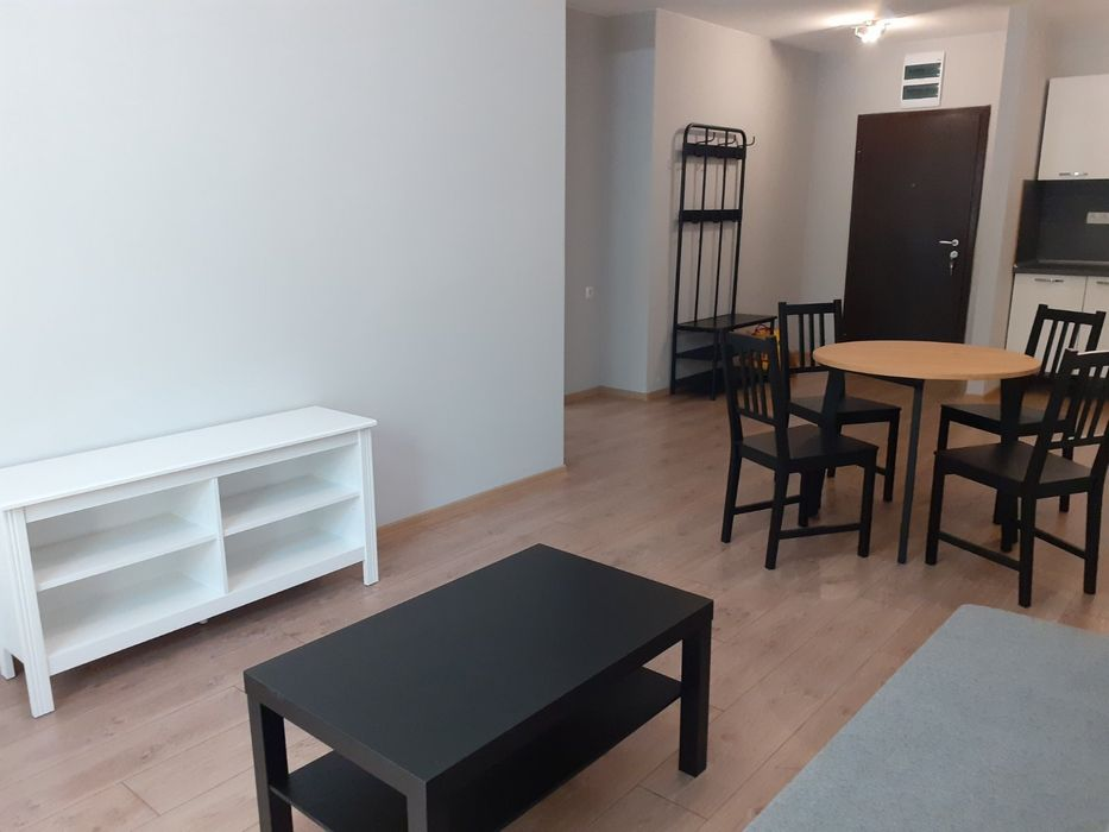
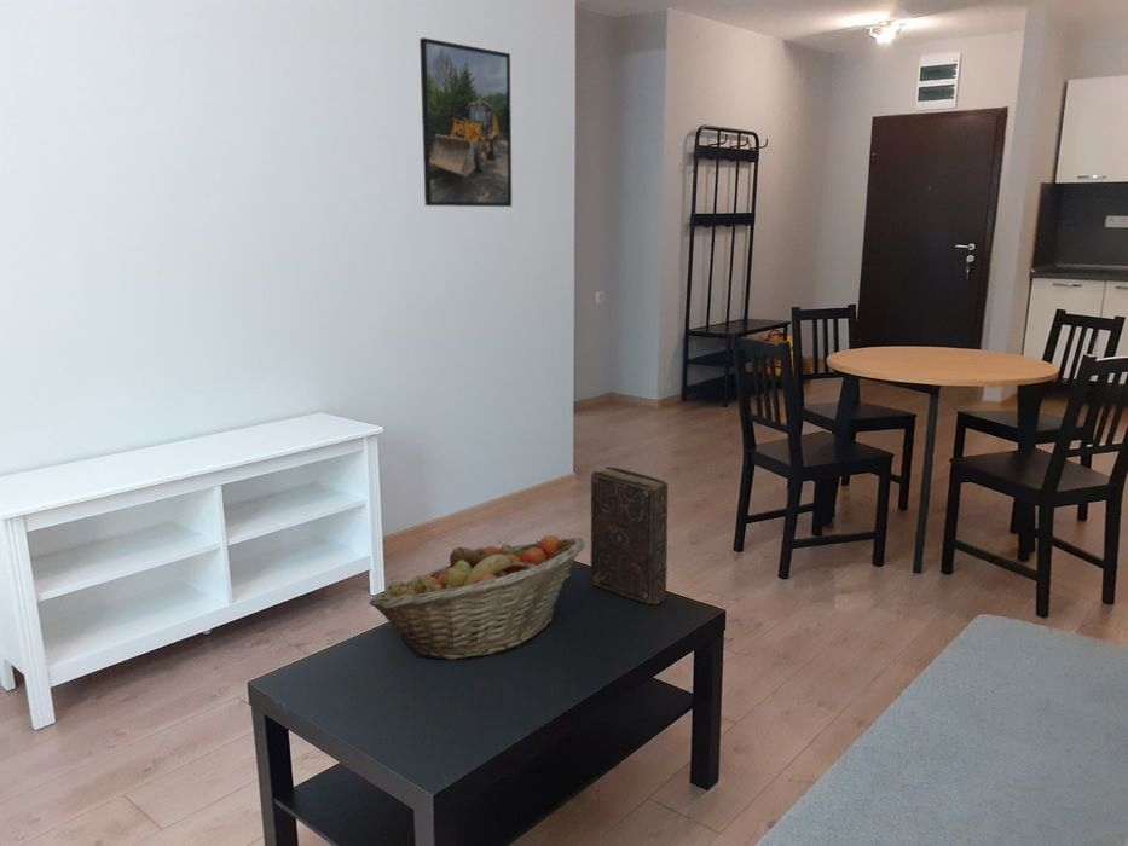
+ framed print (468, 127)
+ book (629, 534)
+ fruit basket (481, 586)
